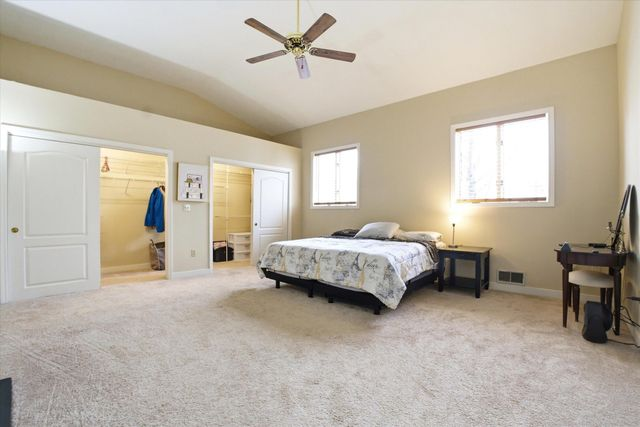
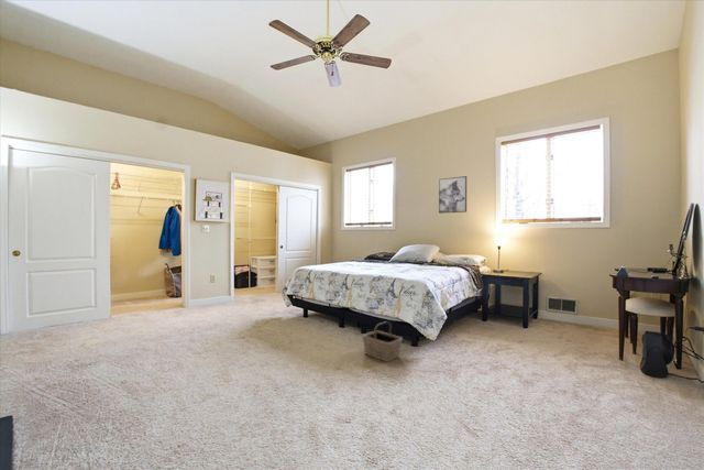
+ wall art (452, 195)
+ basket (382, 338)
